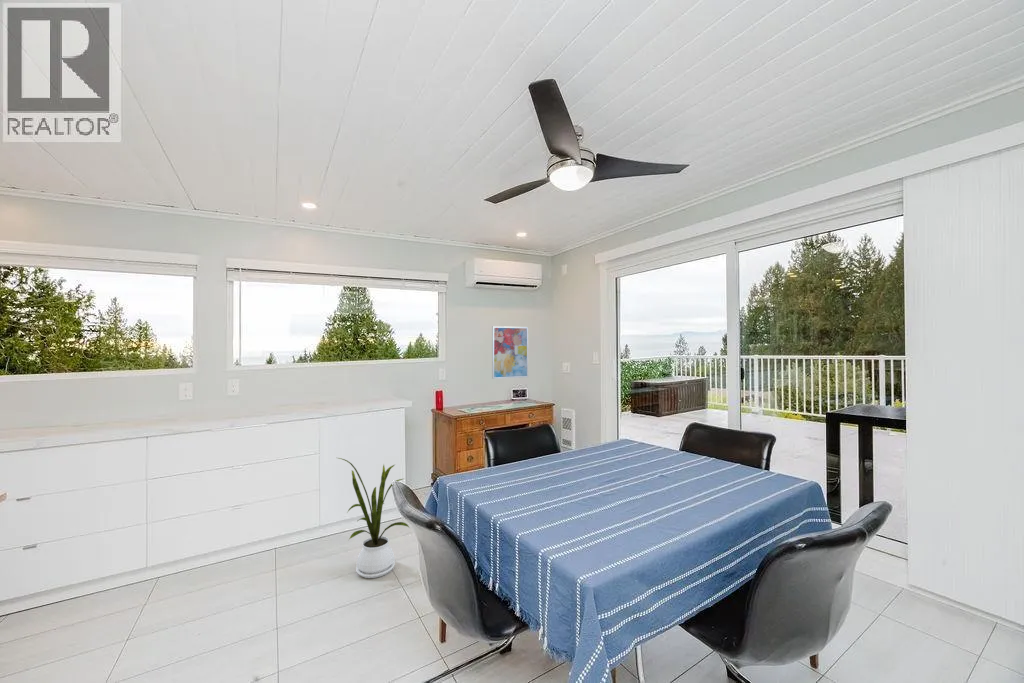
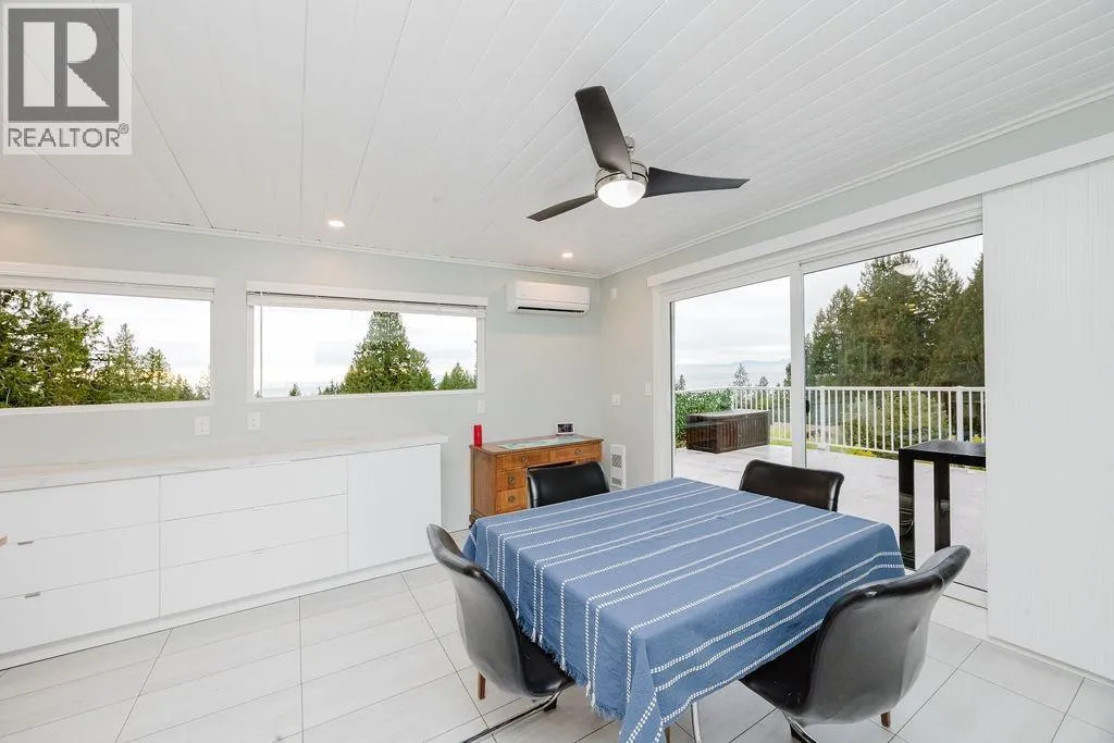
- house plant (371, 512)
- wall art (510, 352)
